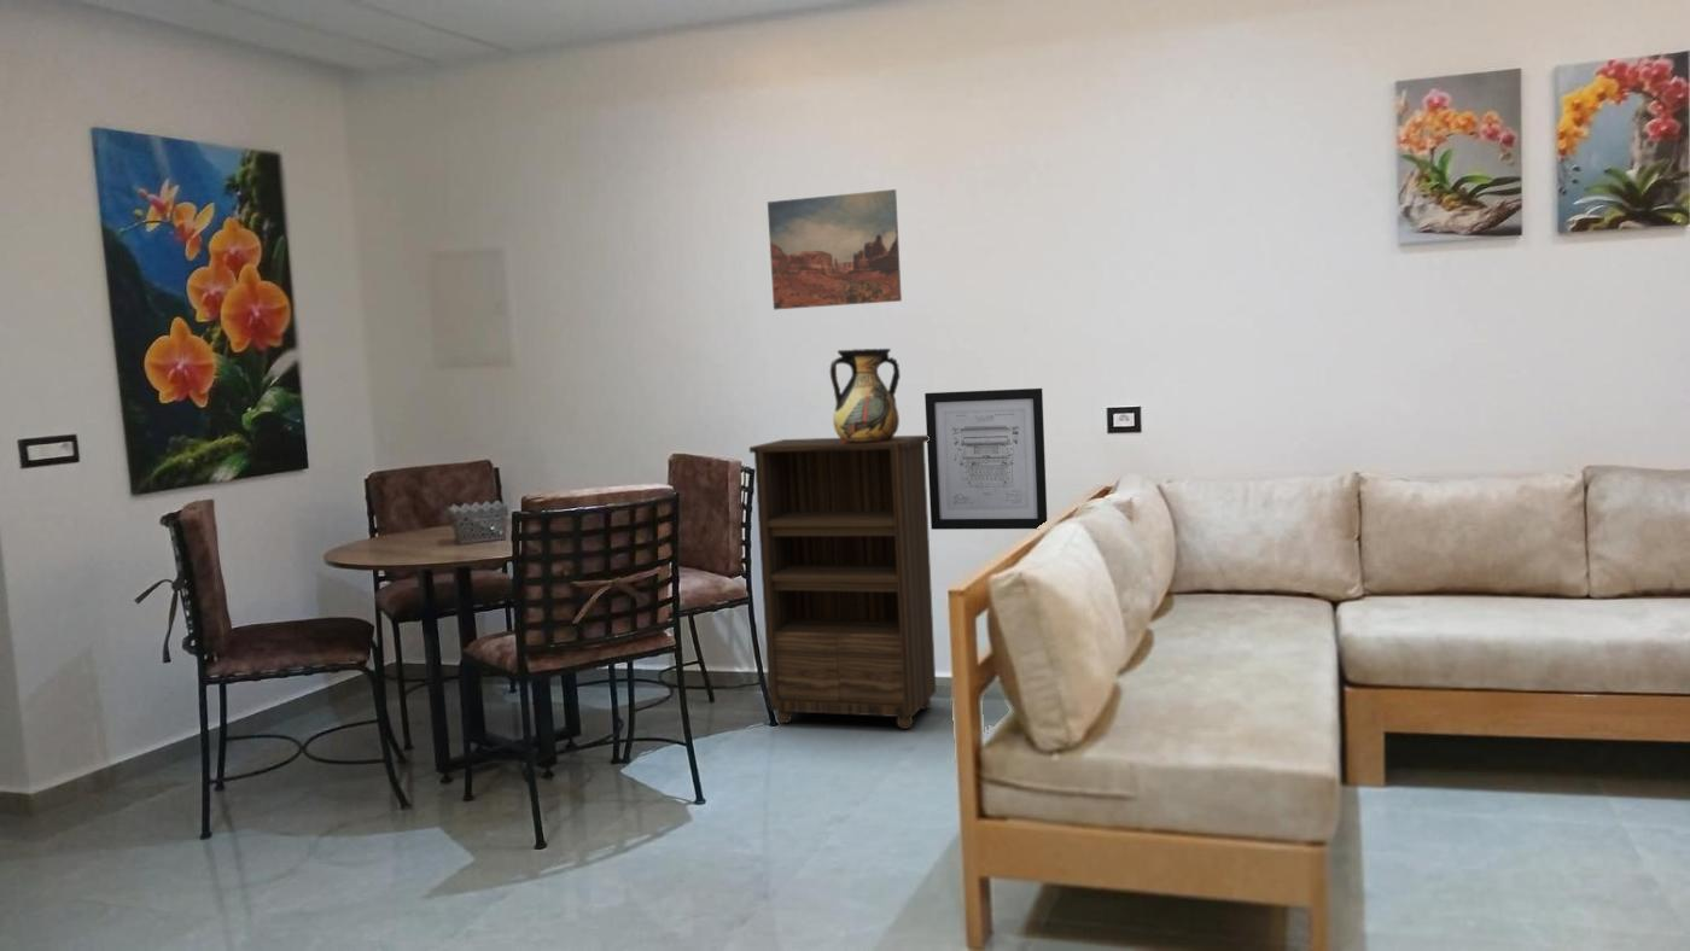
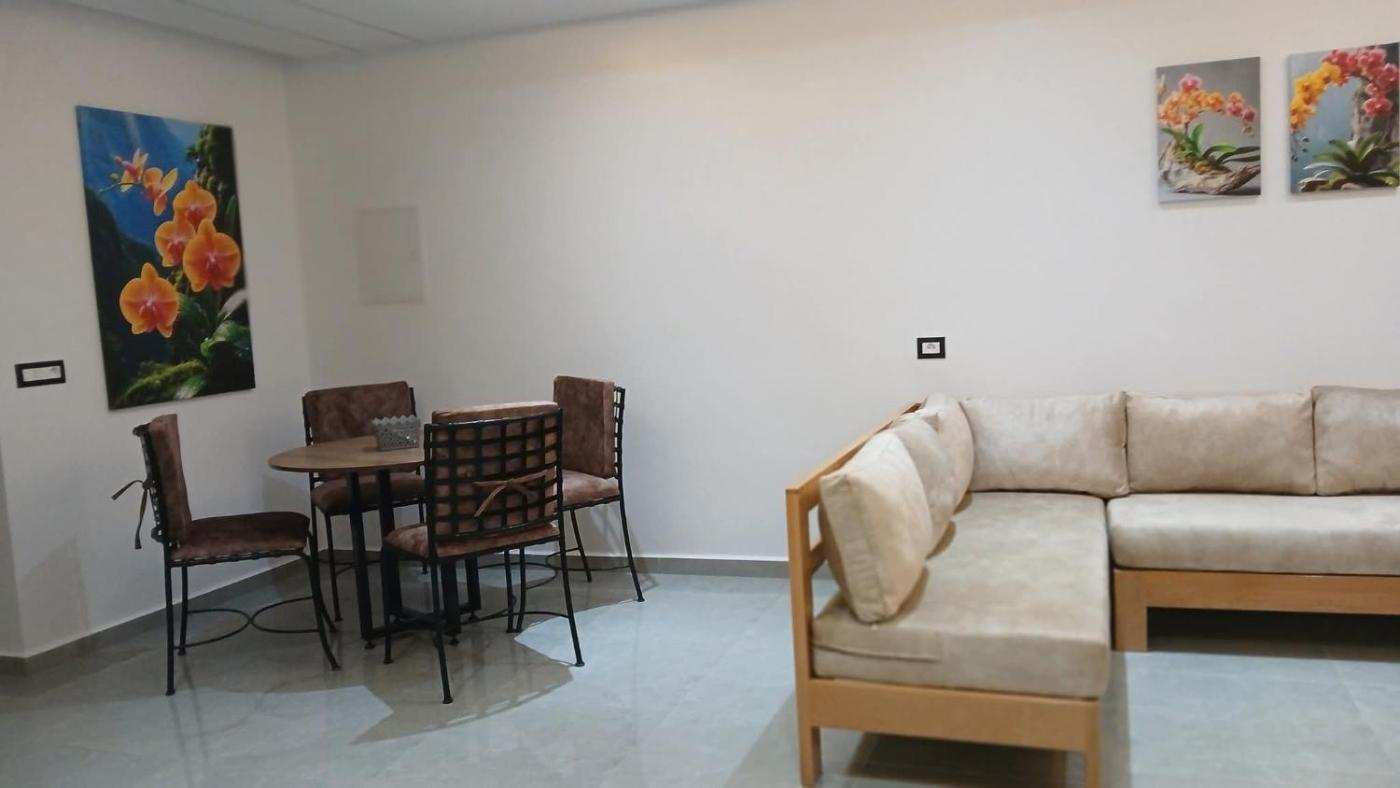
- wall art (833, 250)
- wall art (985, 460)
- bookshelf (847, 579)
- vase (868, 393)
